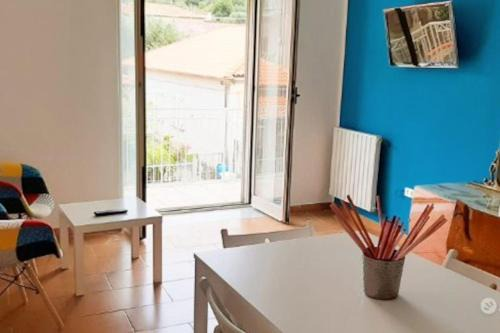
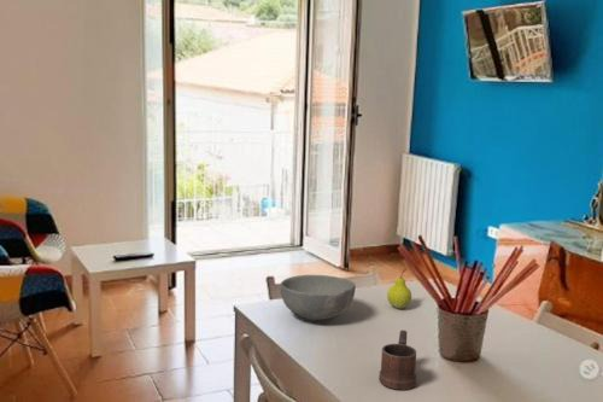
+ fruit (399, 287)
+ bowl (317, 298)
+ mug (399, 357)
